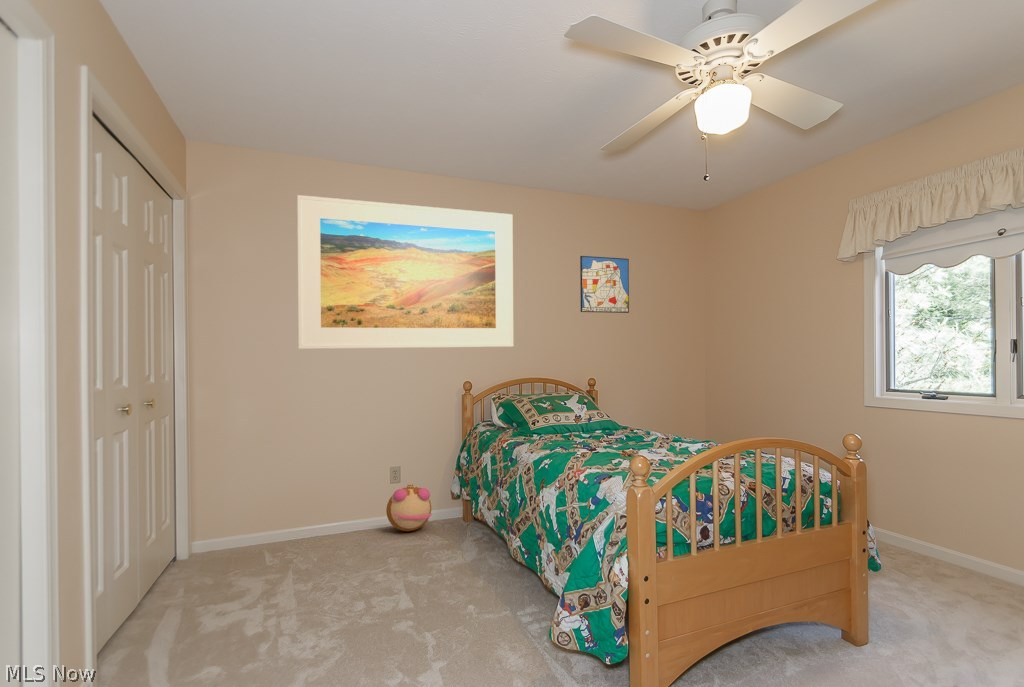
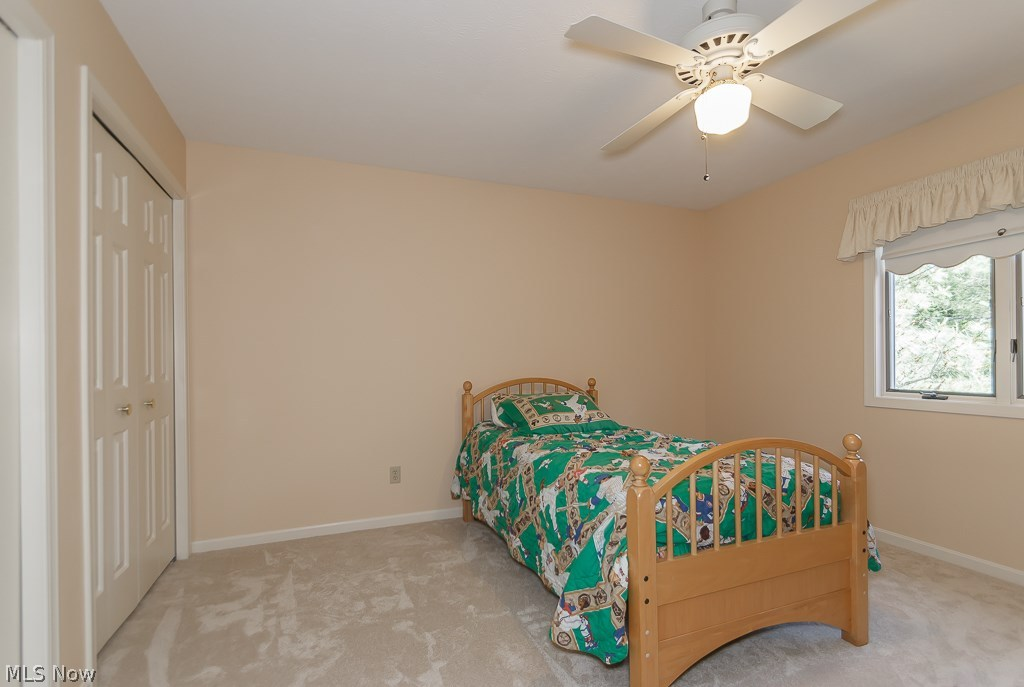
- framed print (413, 276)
- wall art (605, 284)
- plush toy (409, 507)
